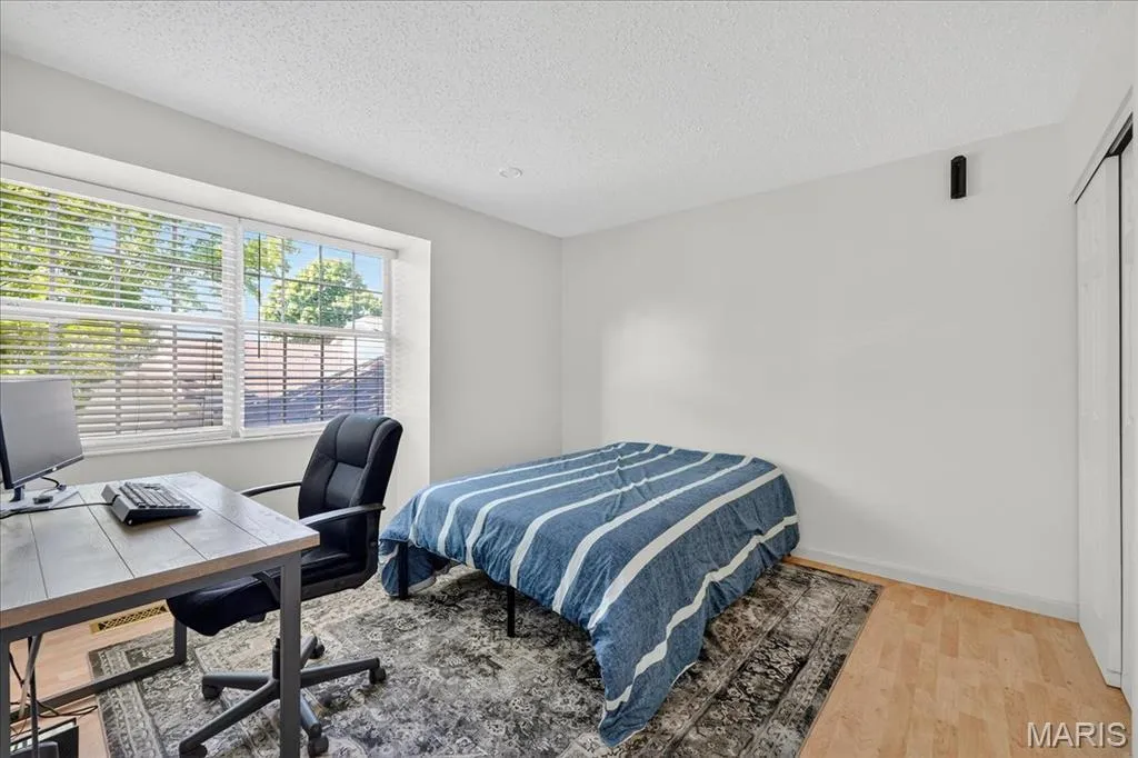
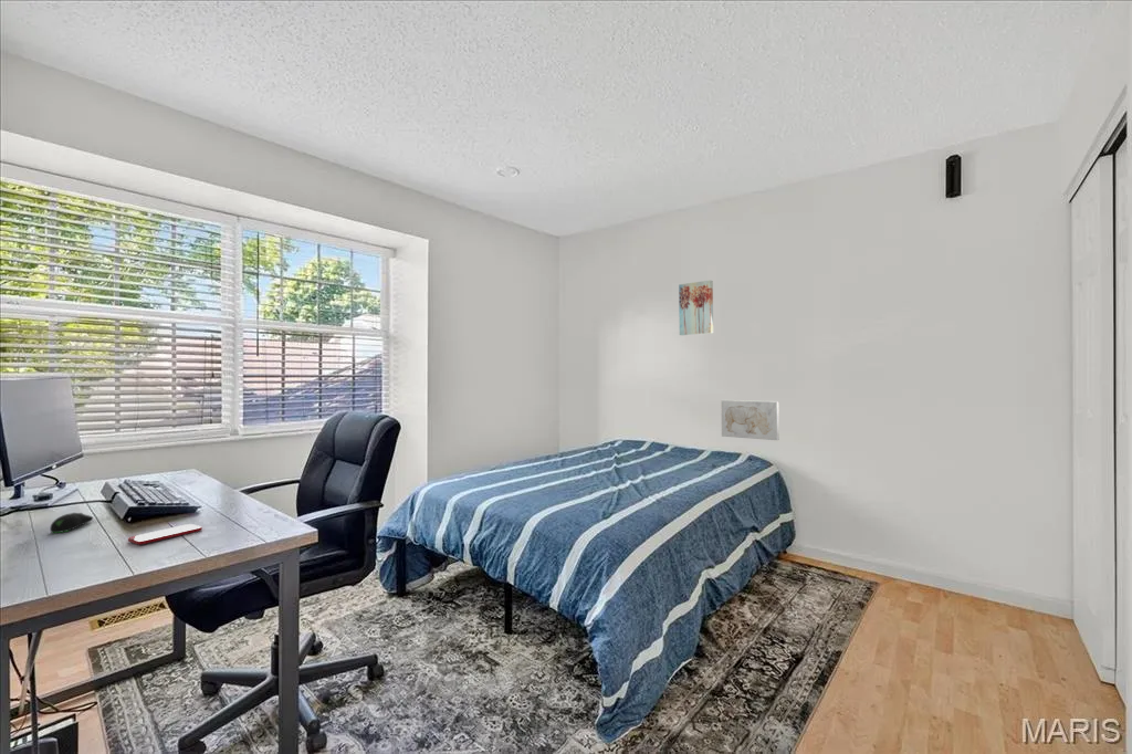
+ smartphone (166, 533)
+ wall art (695, 308)
+ wall art (748, 419)
+ computer mouse (71, 520)
